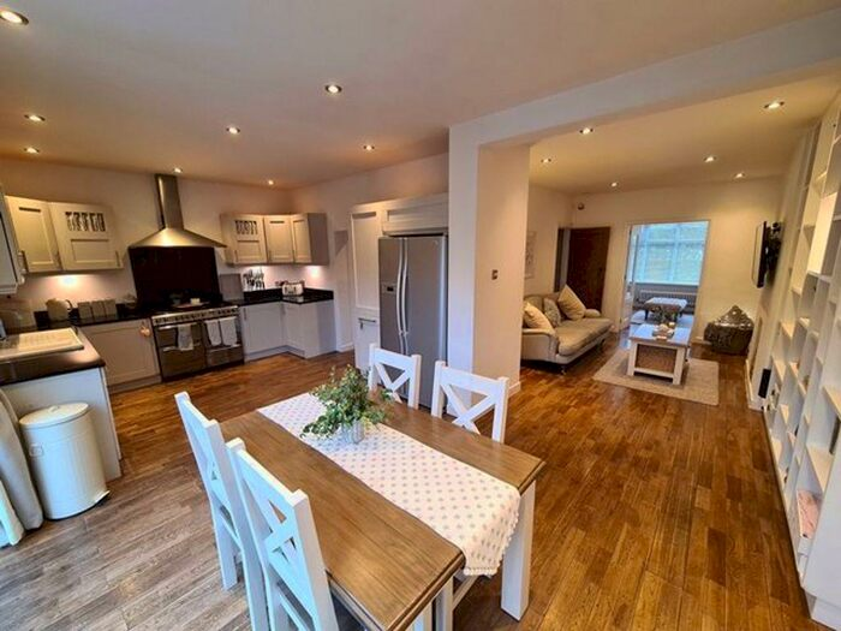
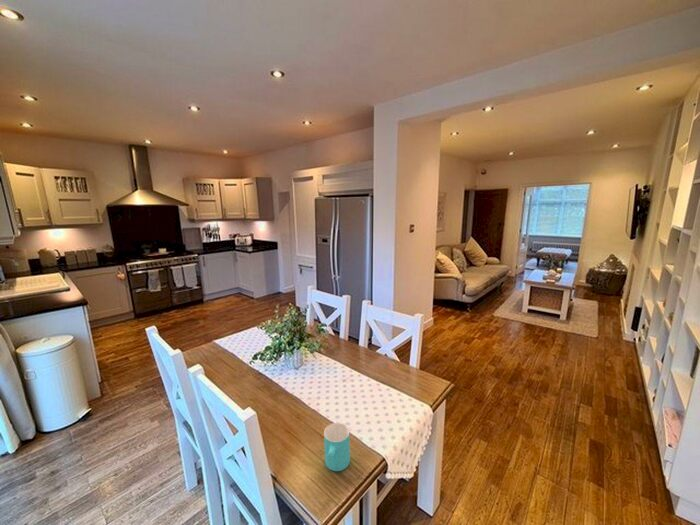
+ cup (333, 449)
